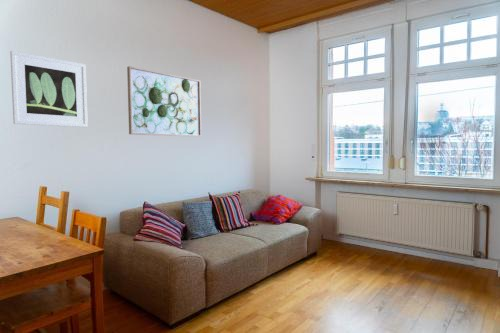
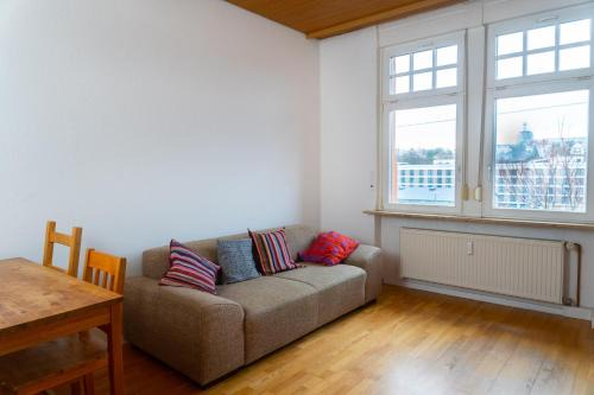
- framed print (52, 92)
- wall art (168, 104)
